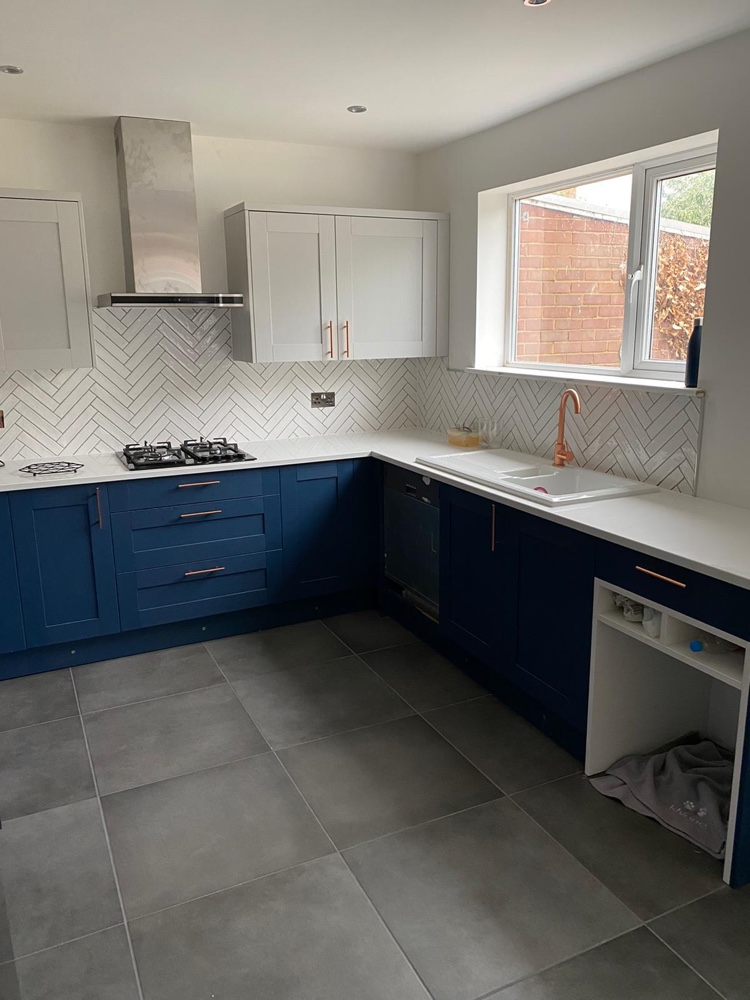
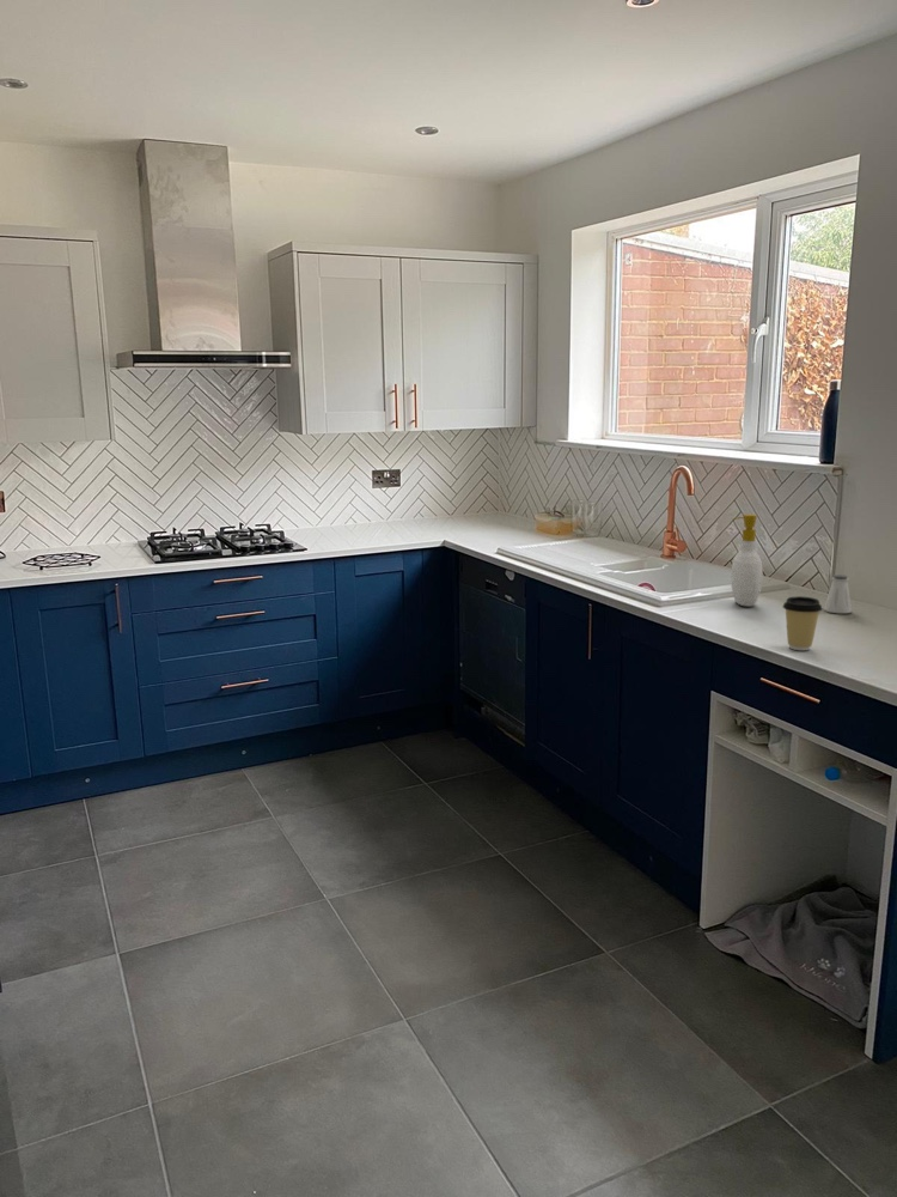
+ coffee cup (800, 624)
+ saltshaker (838, 593)
+ soap bottle (745, 559)
